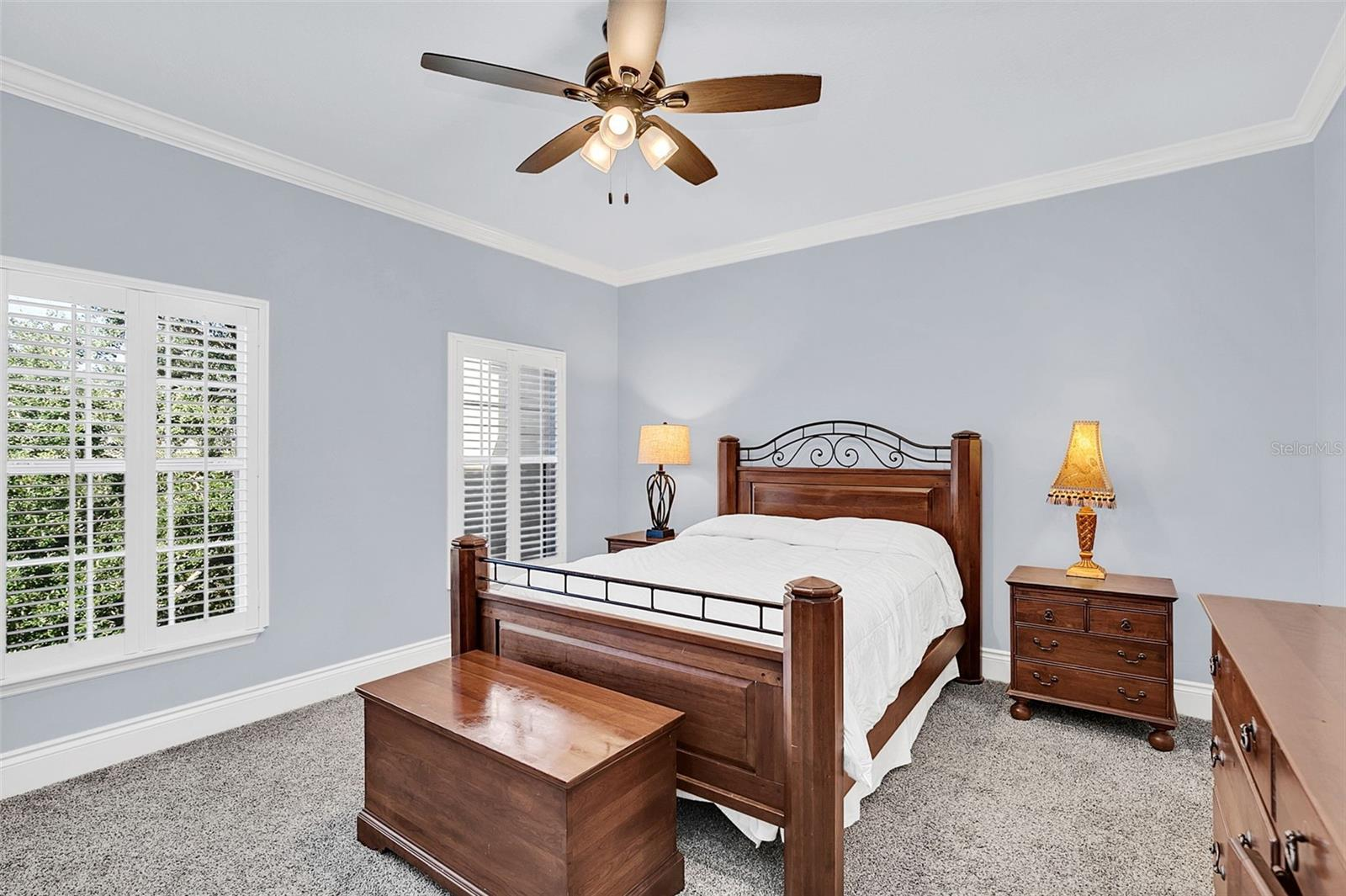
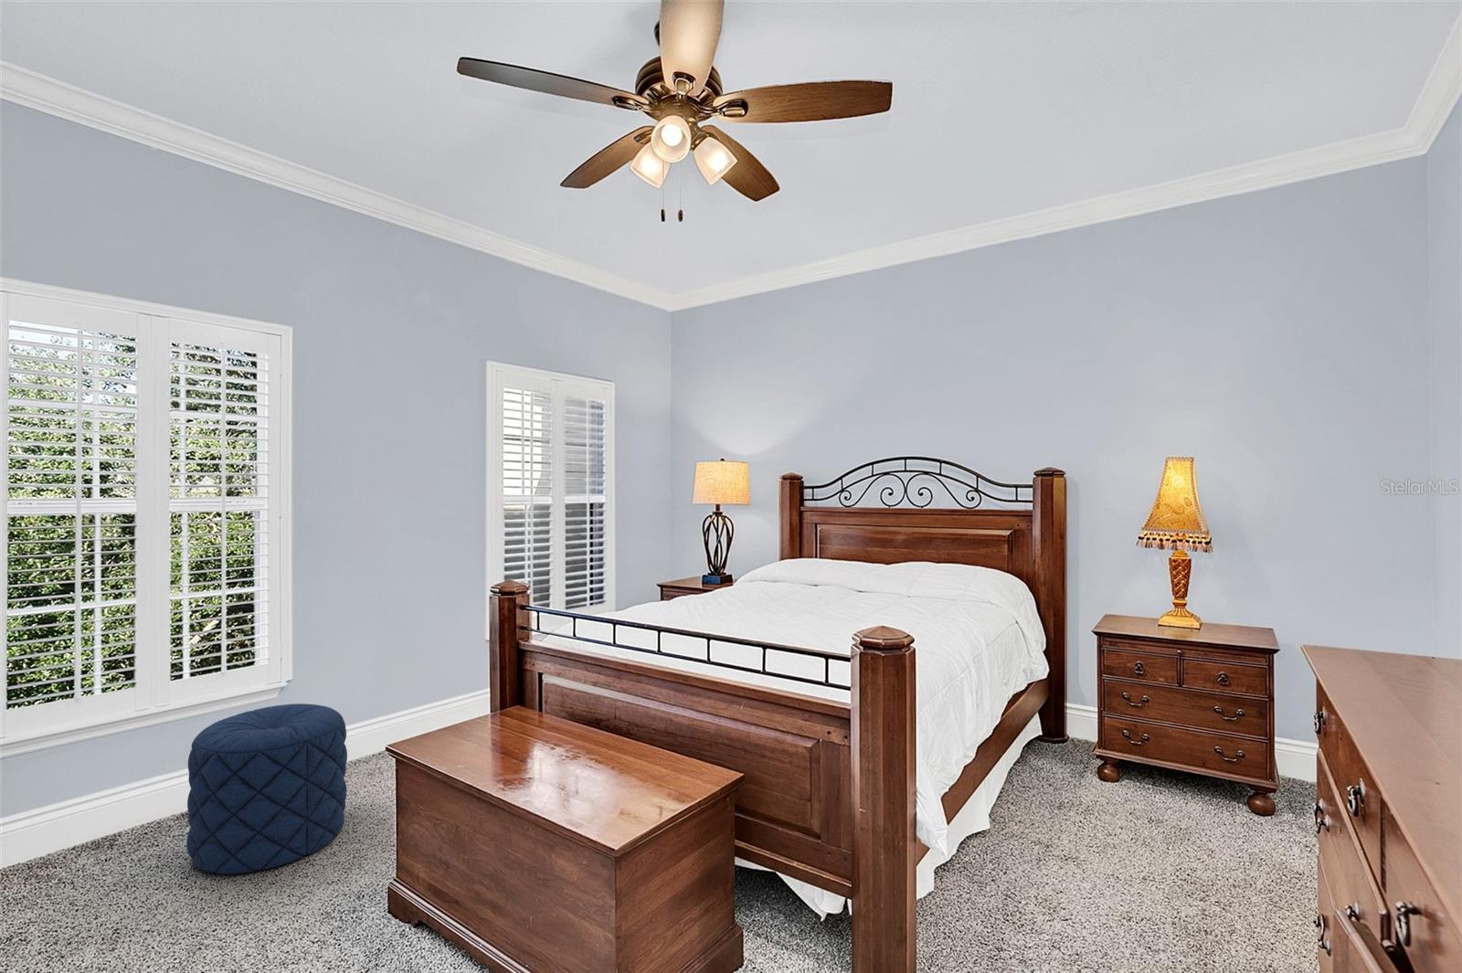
+ pouf (270, 779)
